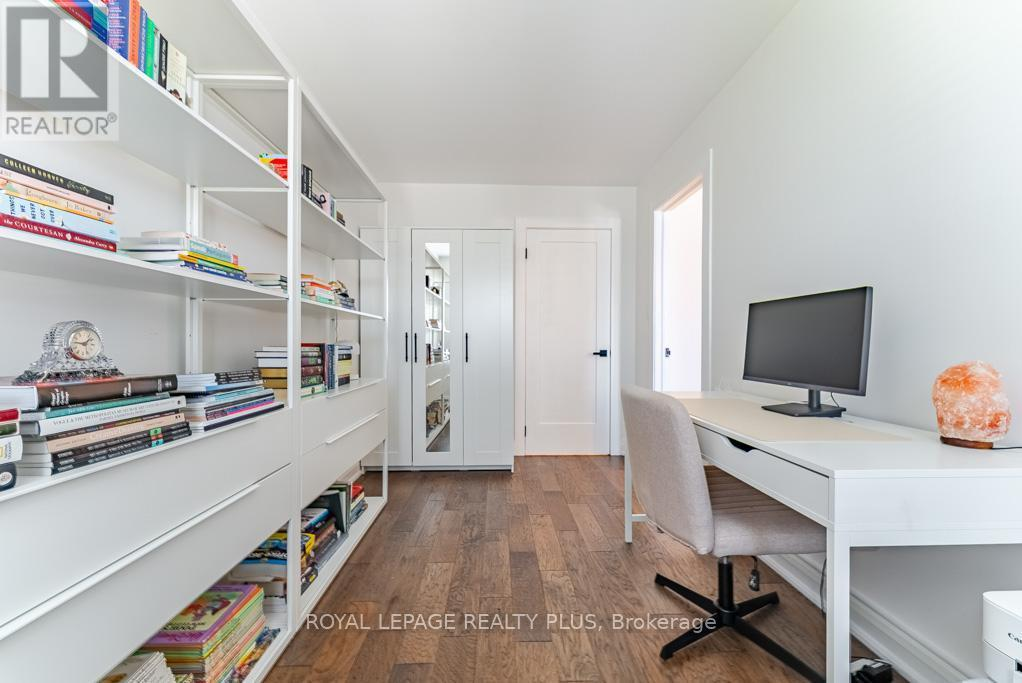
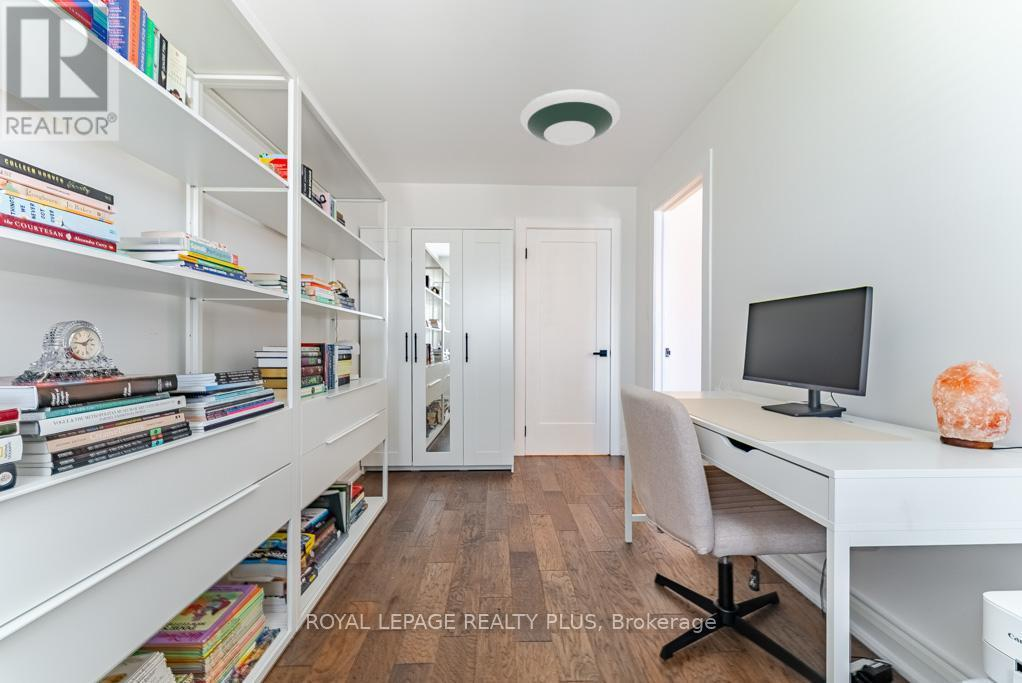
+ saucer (569, 129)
